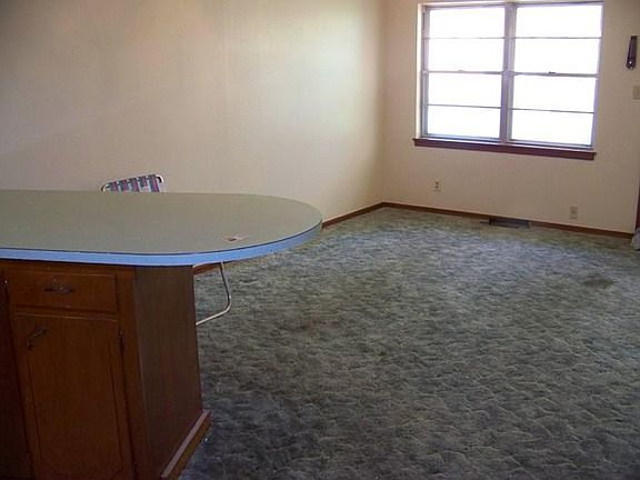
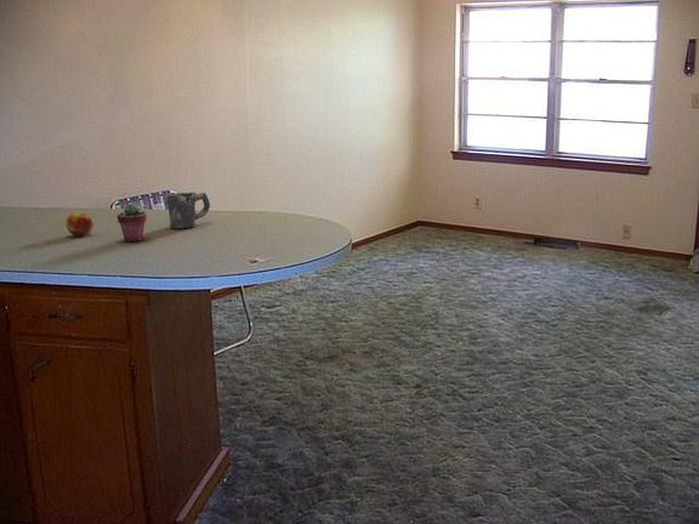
+ mug (189, 207)
+ potted succulent (132, 221)
+ fruit (79, 223)
